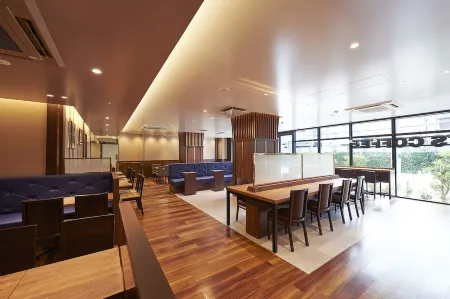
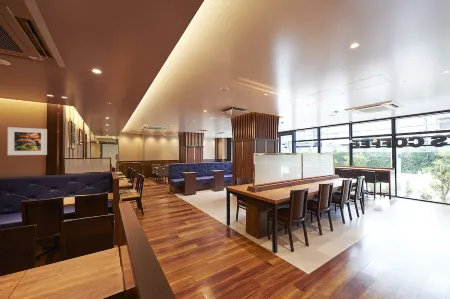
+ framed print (28, 141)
